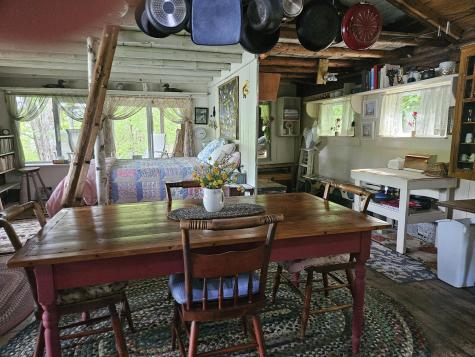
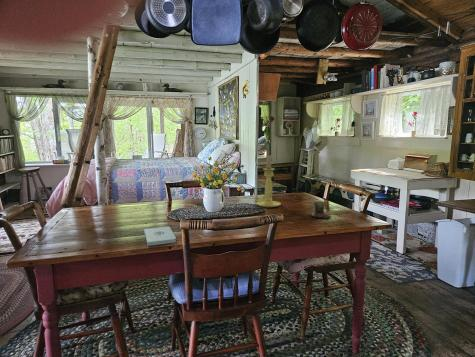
+ candle holder (268, 179)
+ mug (320, 209)
+ notepad (159, 235)
